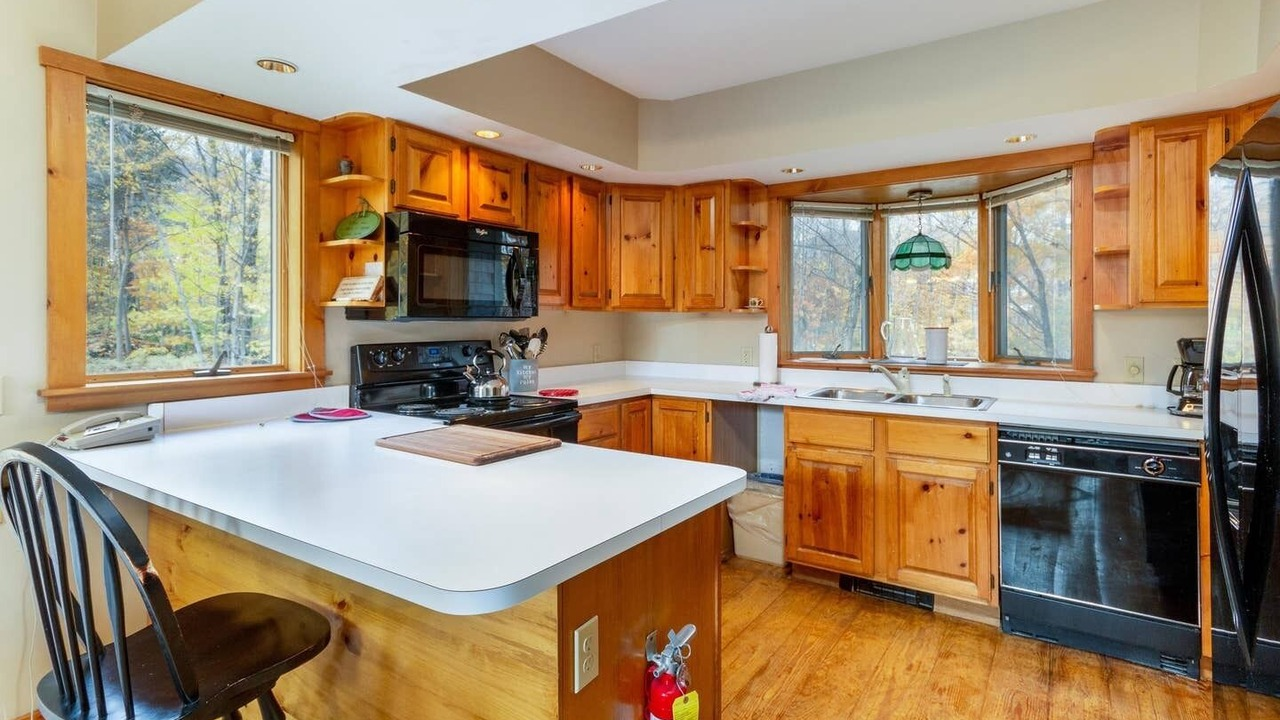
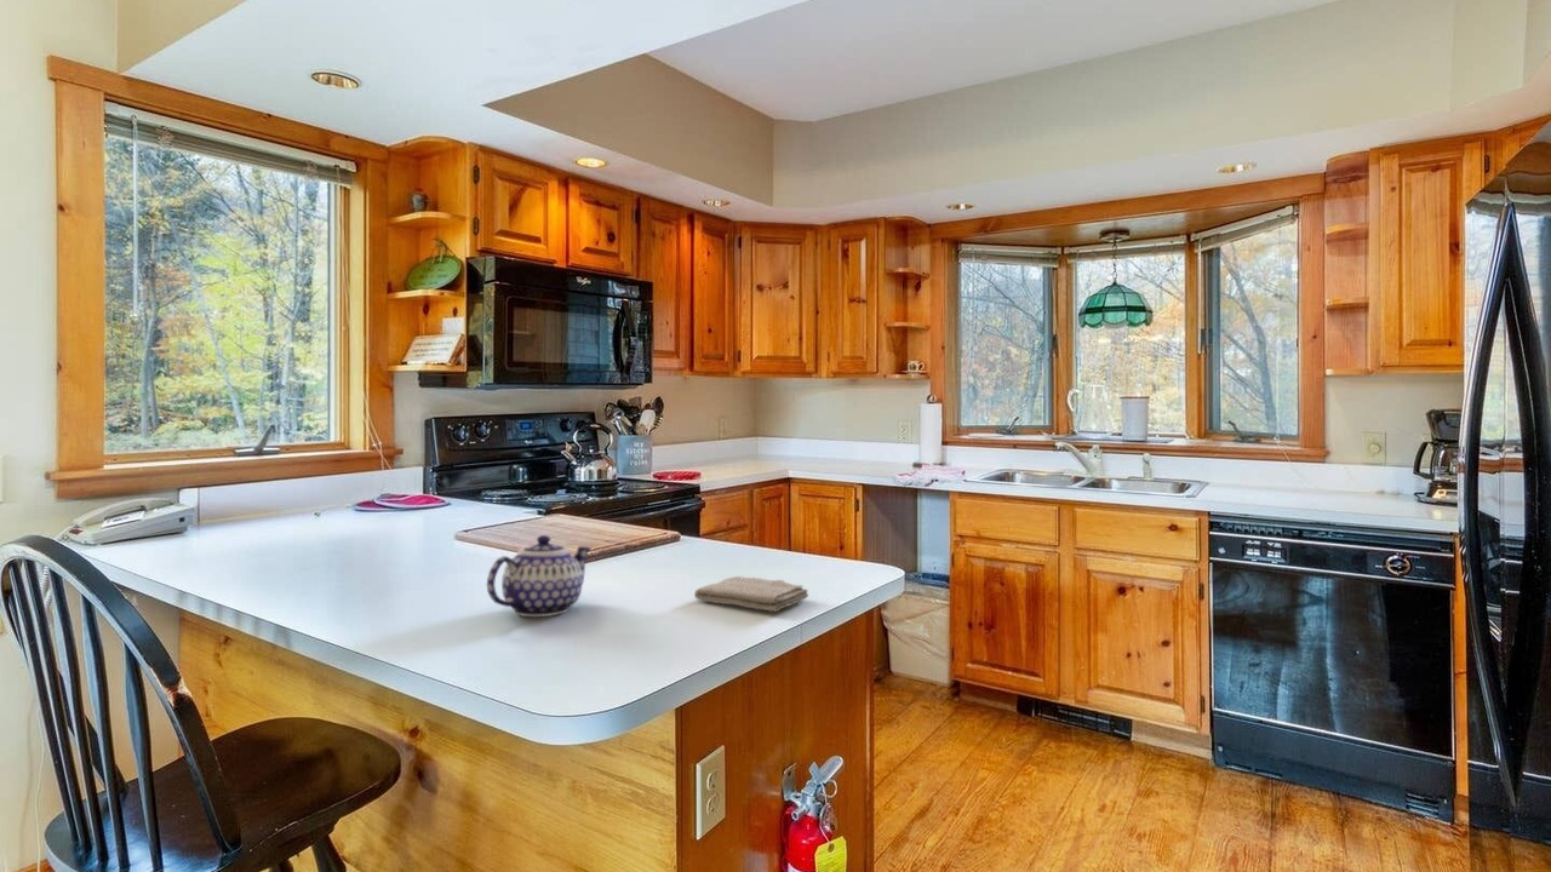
+ washcloth (751, 591)
+ teapot (543, 573)
